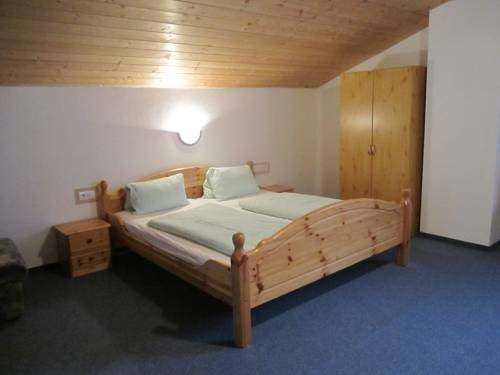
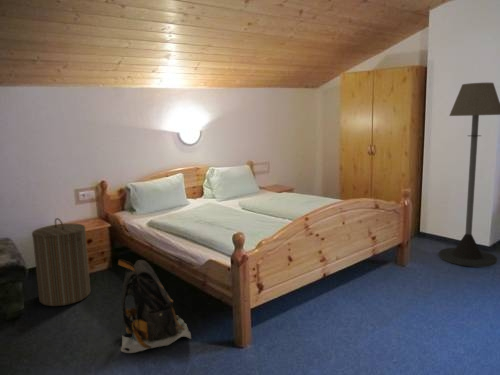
+ laundry hamper (61, 257)
+ floor lamp (472, 173)
+ backpack (153, 296)
